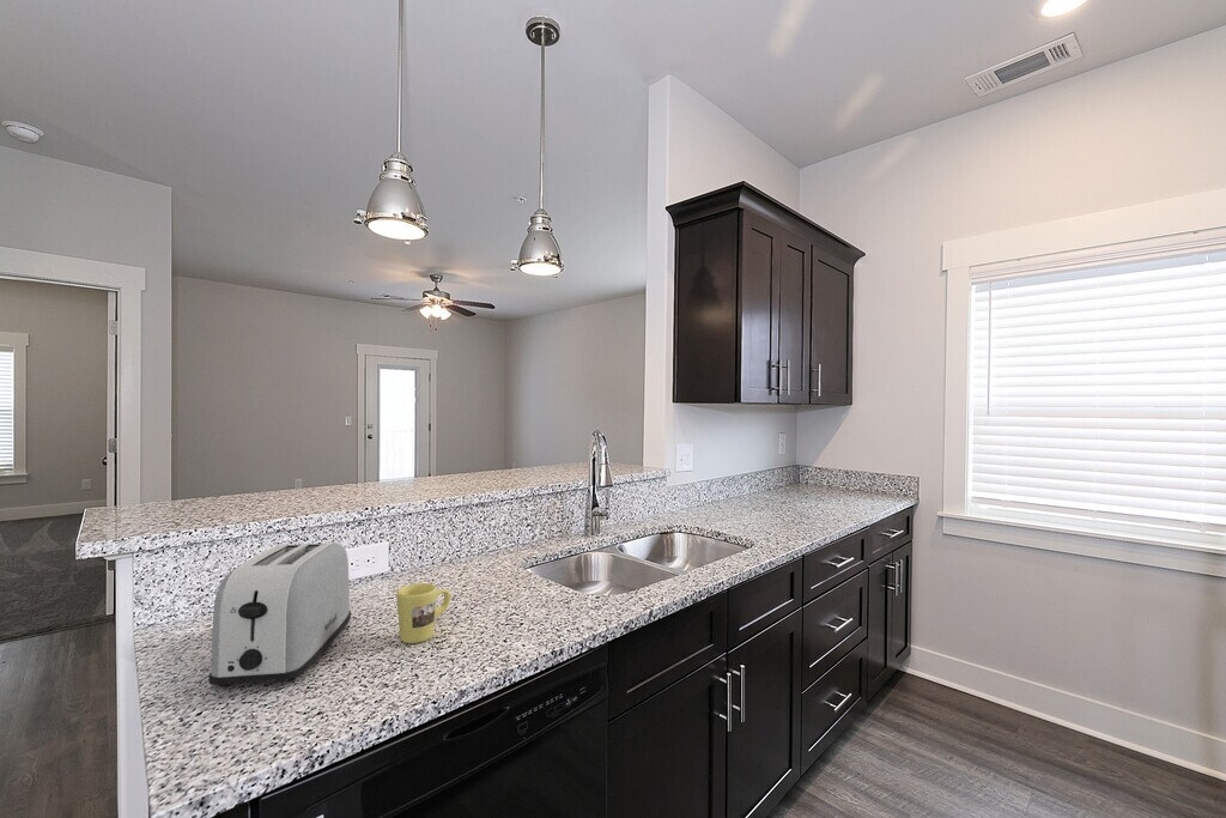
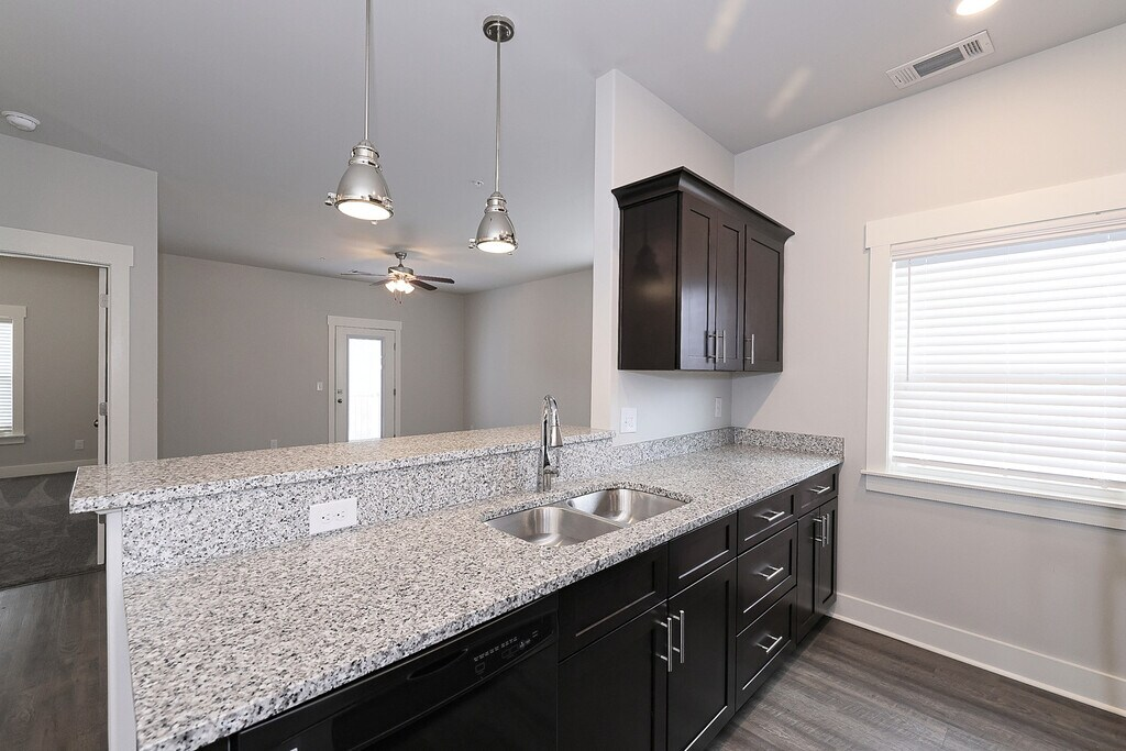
- toaster (287, 602)
- mug (425, 610)
